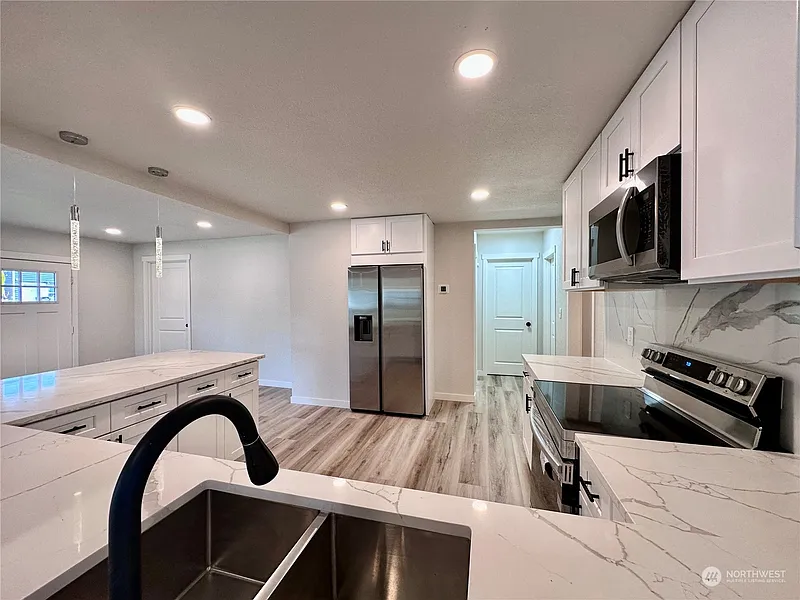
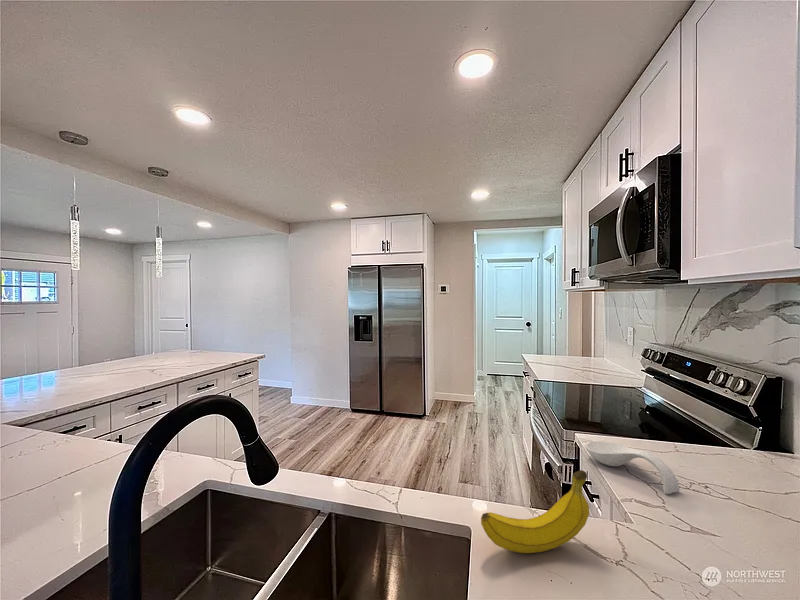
+ fruit (538, 516)
+ spoon rest (627, 458)
